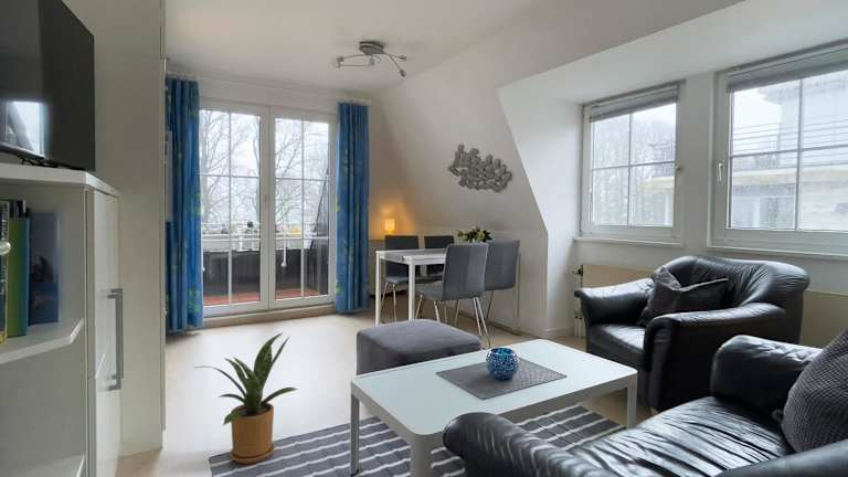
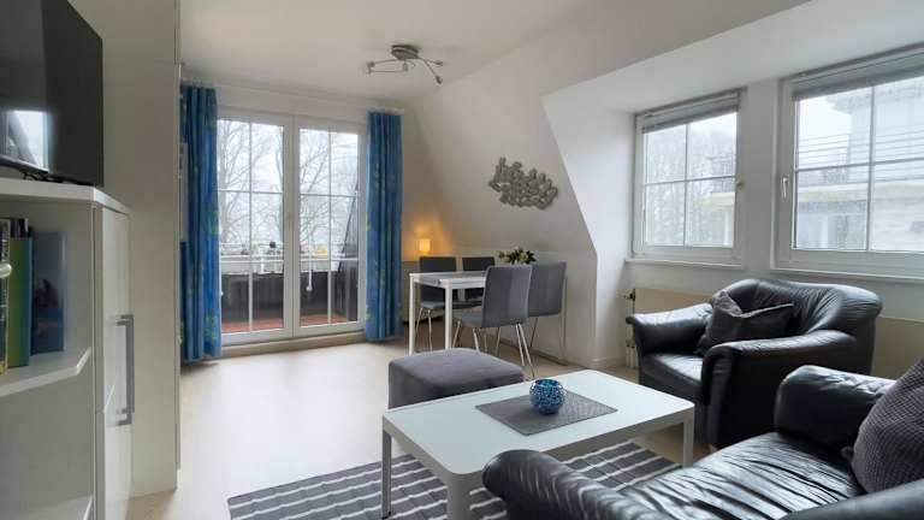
- house plant (248, 395)
